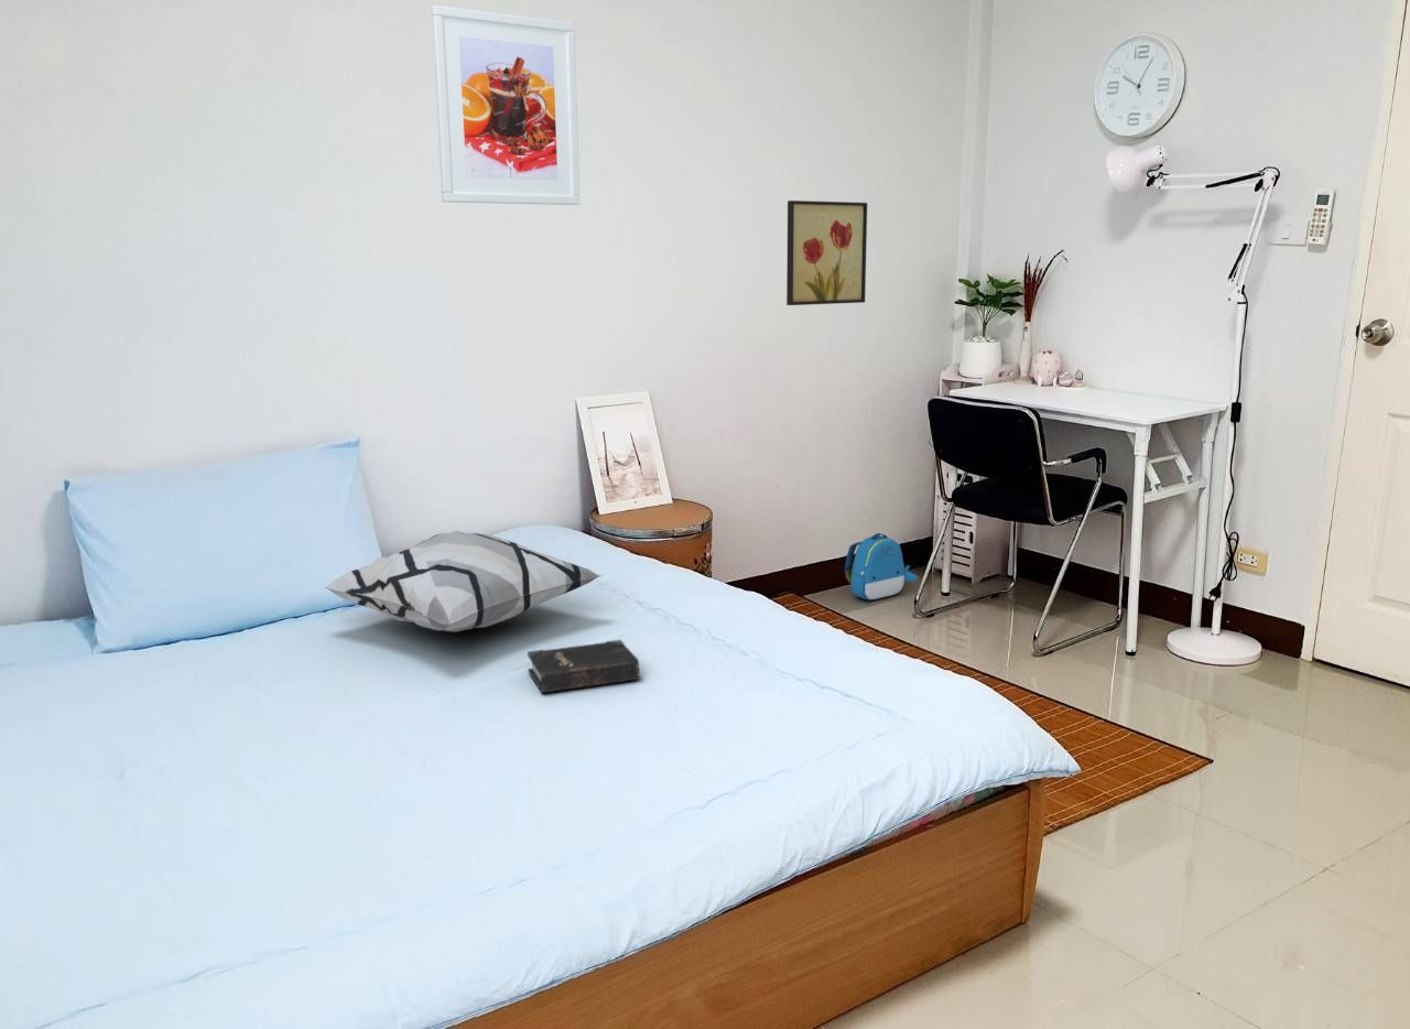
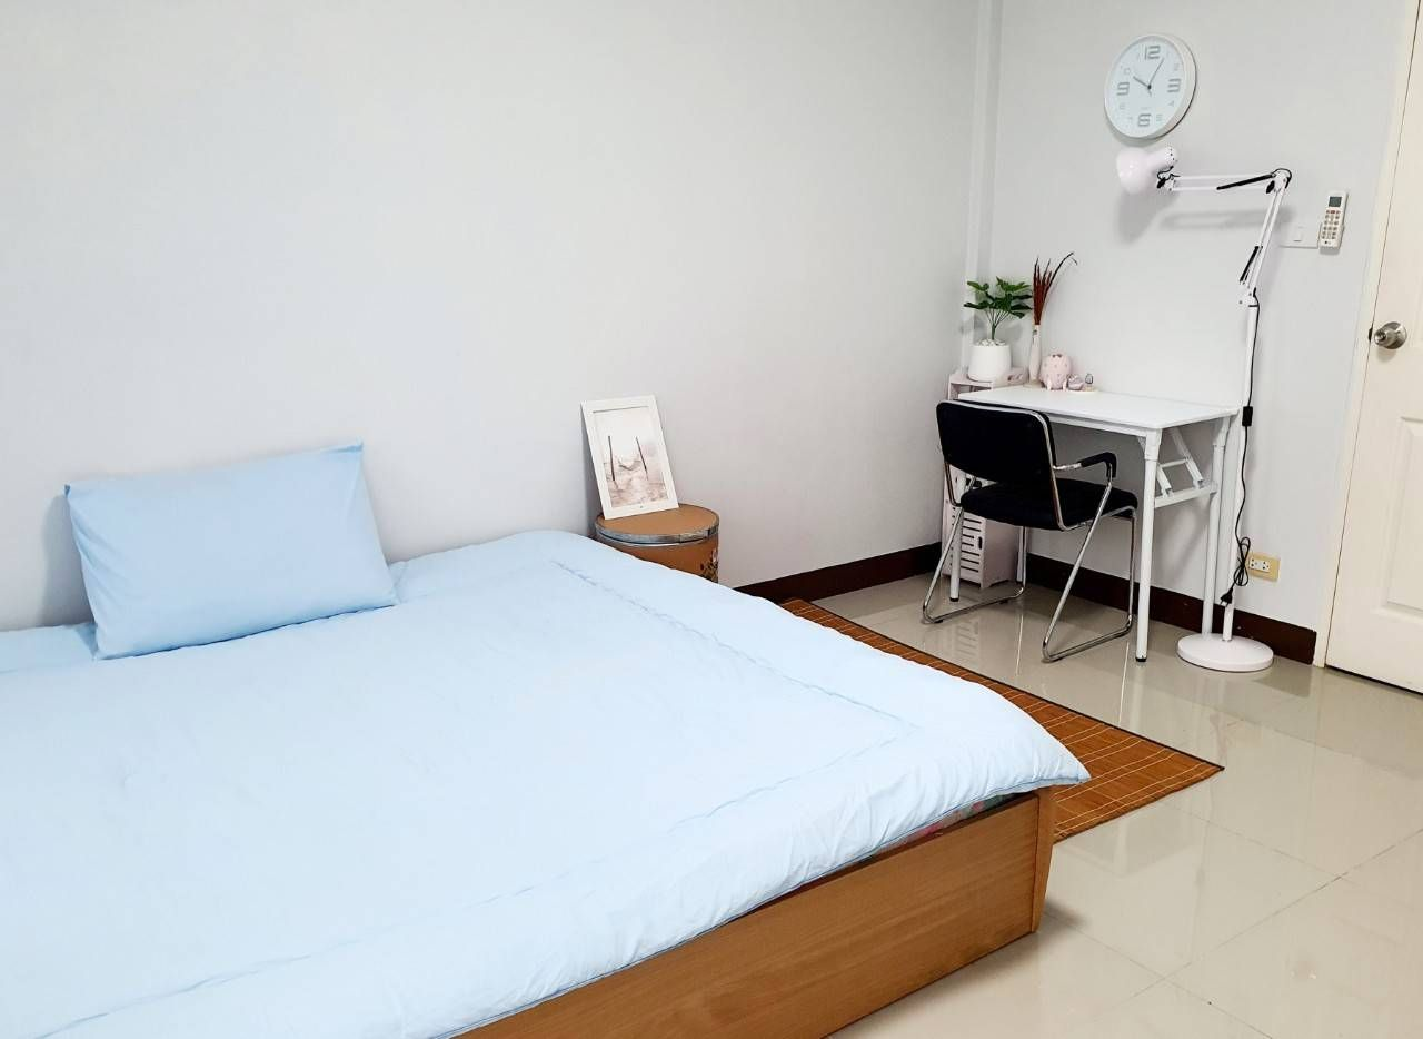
- wall art (825, 252)
- backpack (877, 563)
- hardback book (583, 665)
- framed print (509, 110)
- decorative pillow (464, 581)
